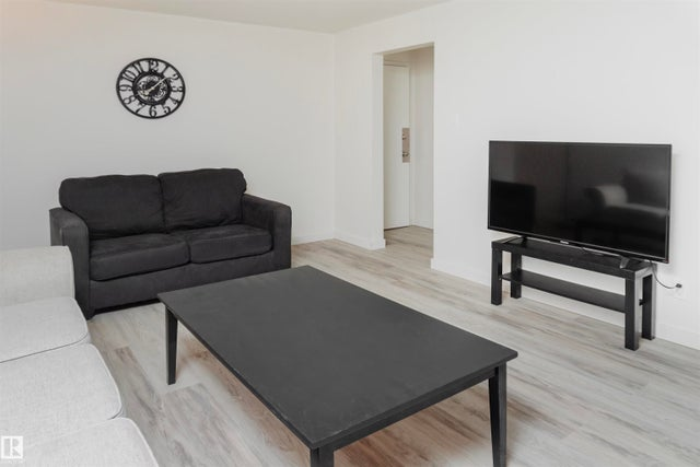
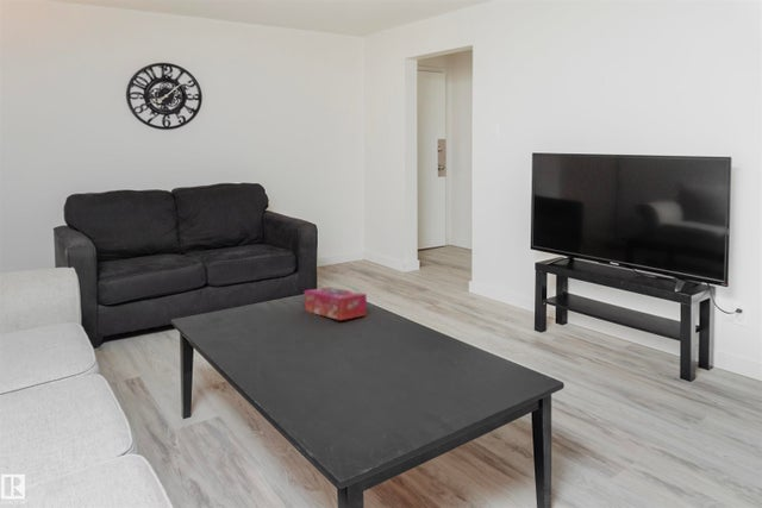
+ tissue box (335, 302)
